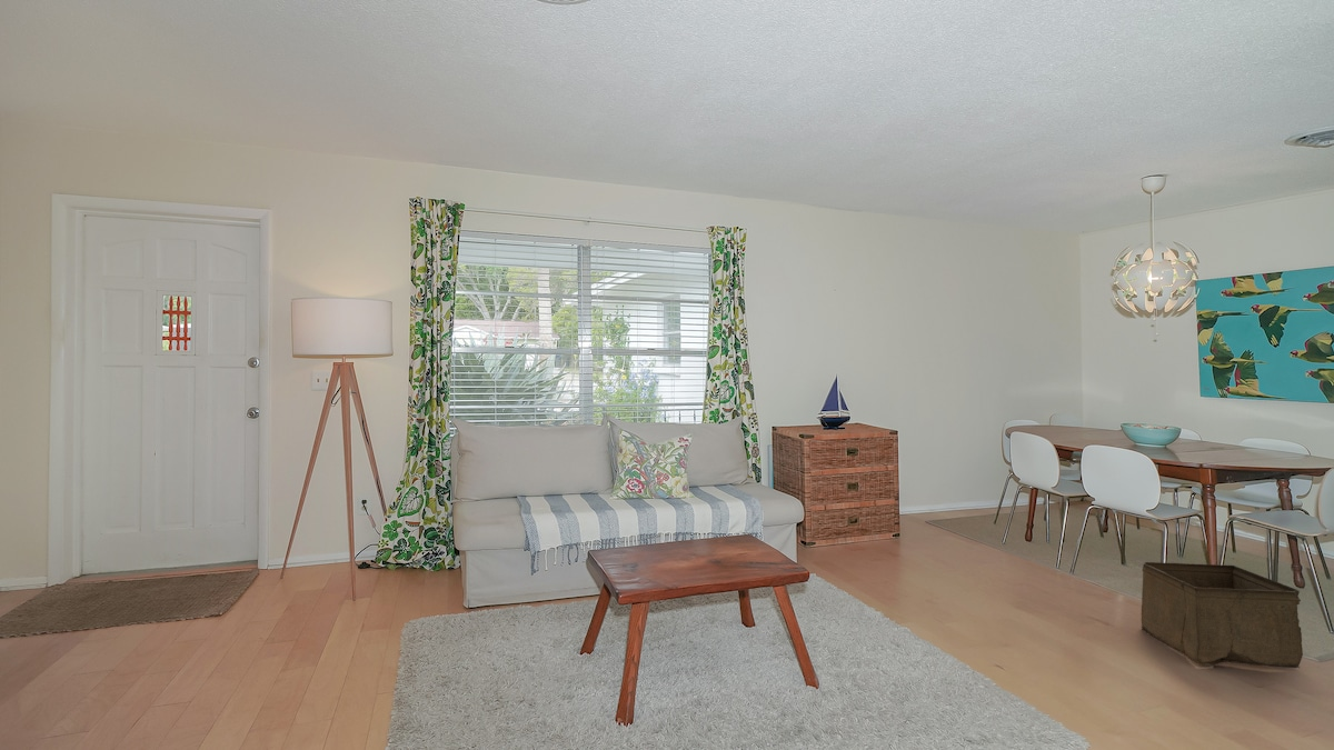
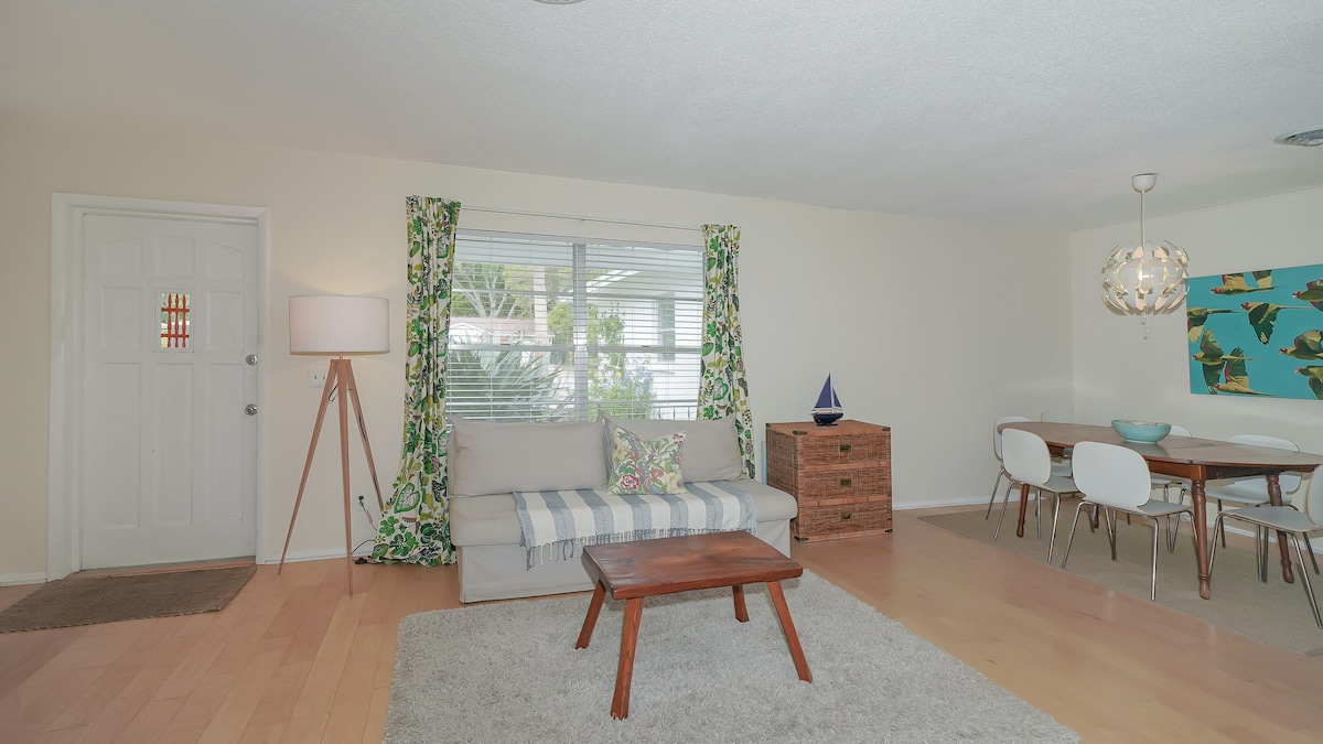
- storage bin (1215, 611)
